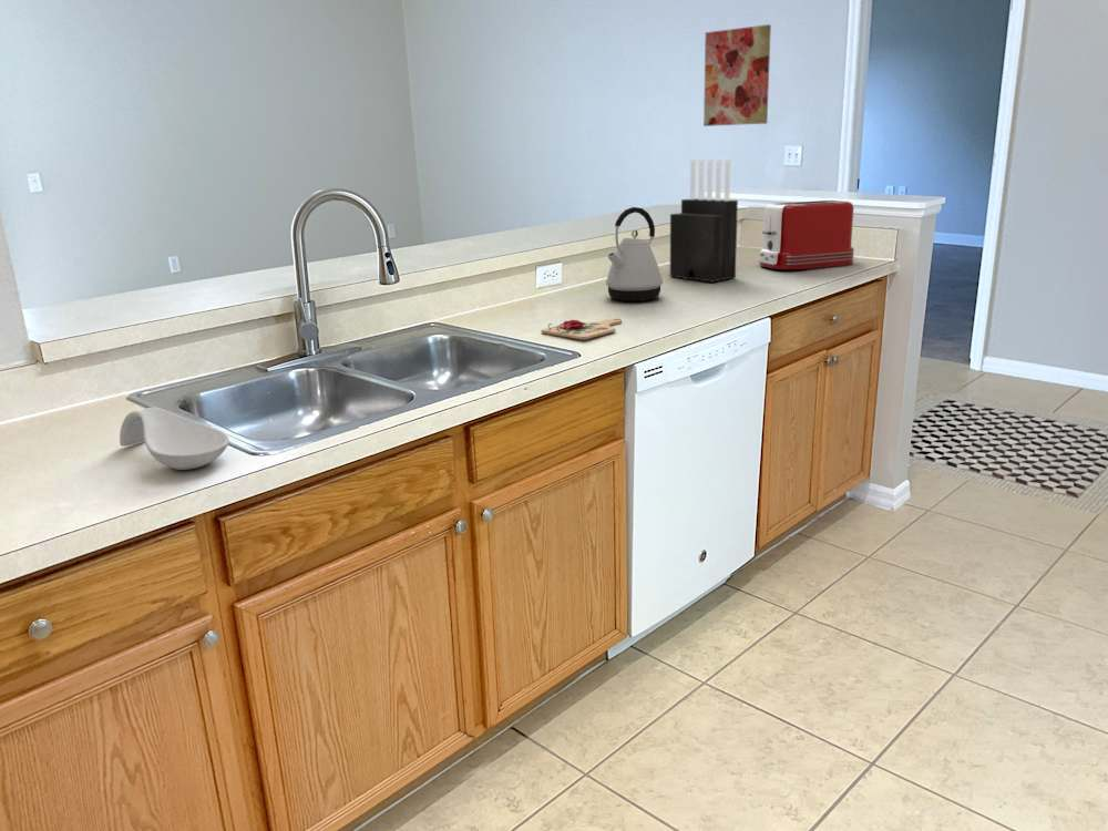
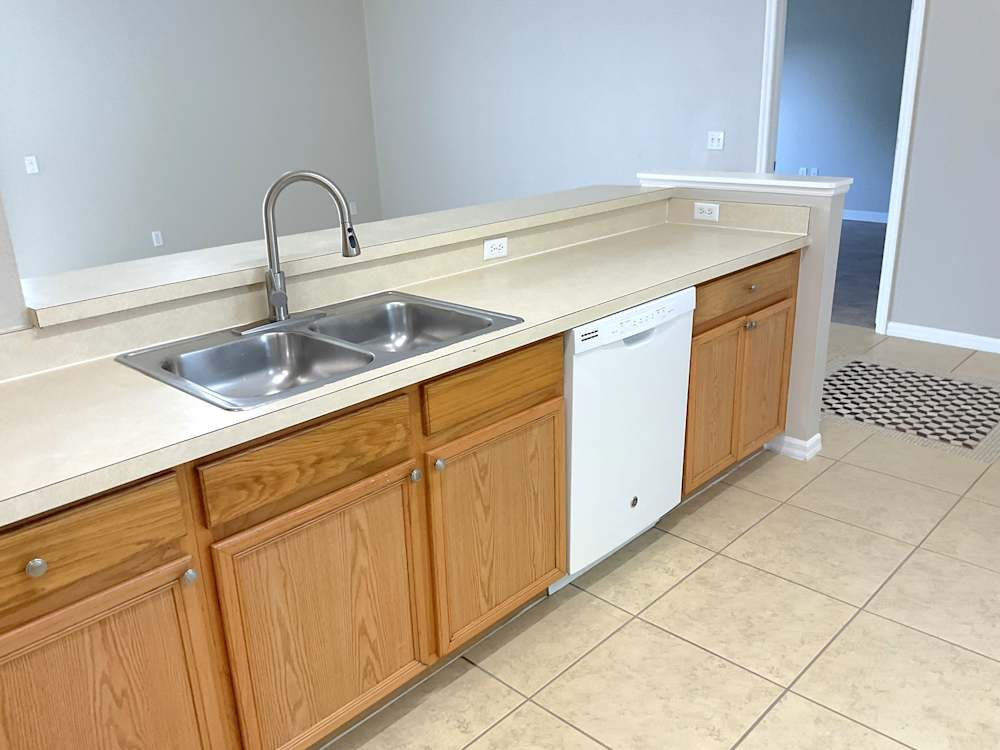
- spoon rest (167, 435)
- toaster (807, 234)
- knife block (700, 219)
- kettle (633, 253)
- wall art (736, 78)
- cutting board (591, 324)
